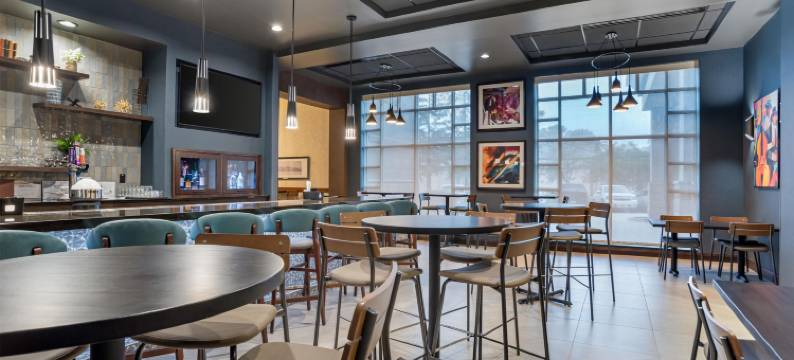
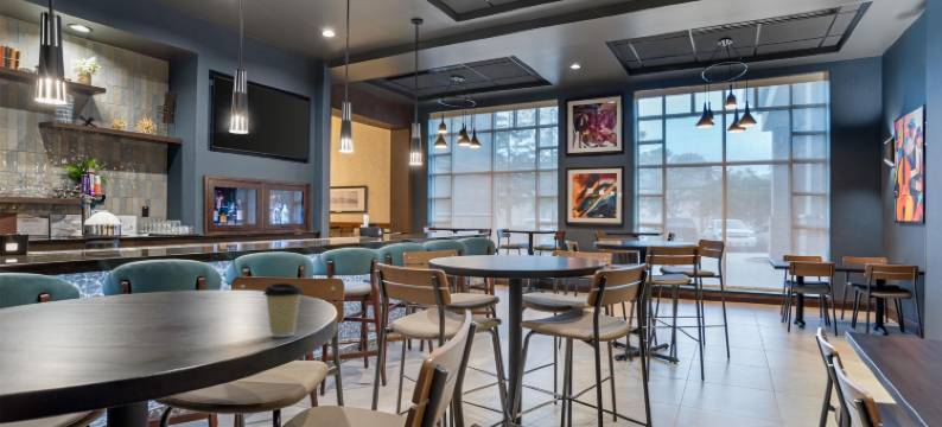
+ coffee cup (282, 310)
